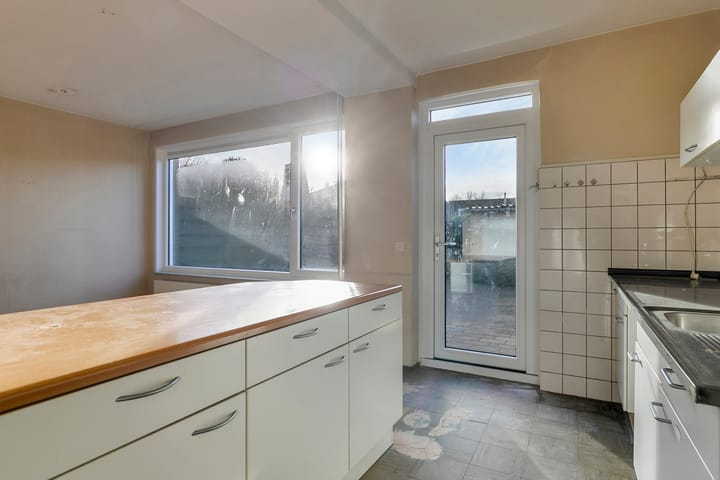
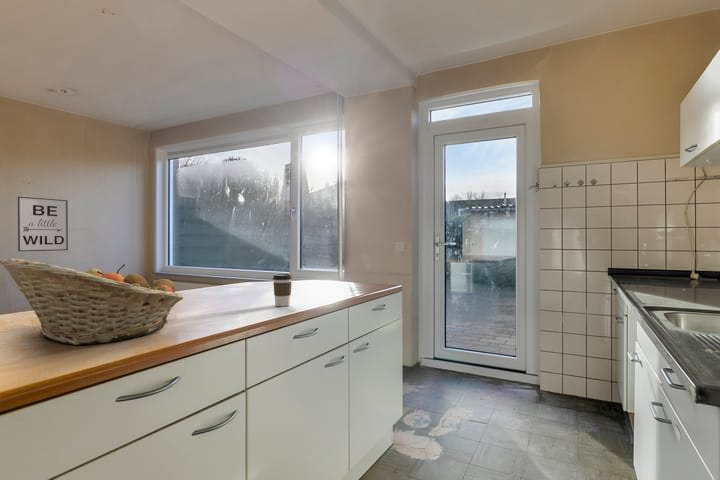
+ wall art (43, 224)
+ fruit basket (98, 293)
+ coffee cup (282, 289)
